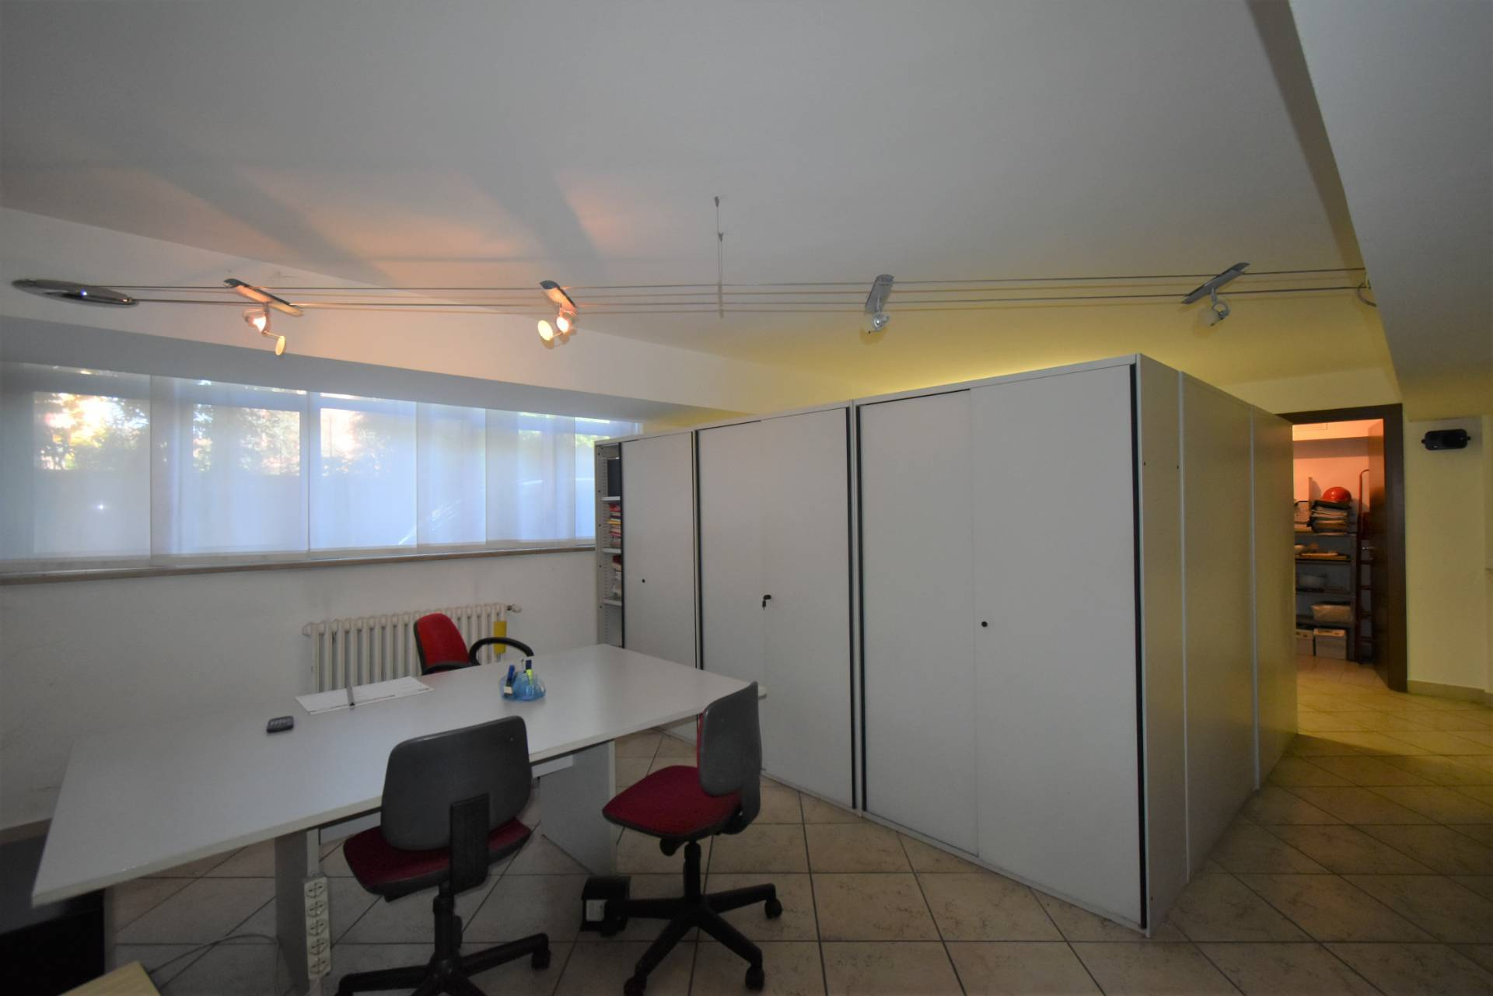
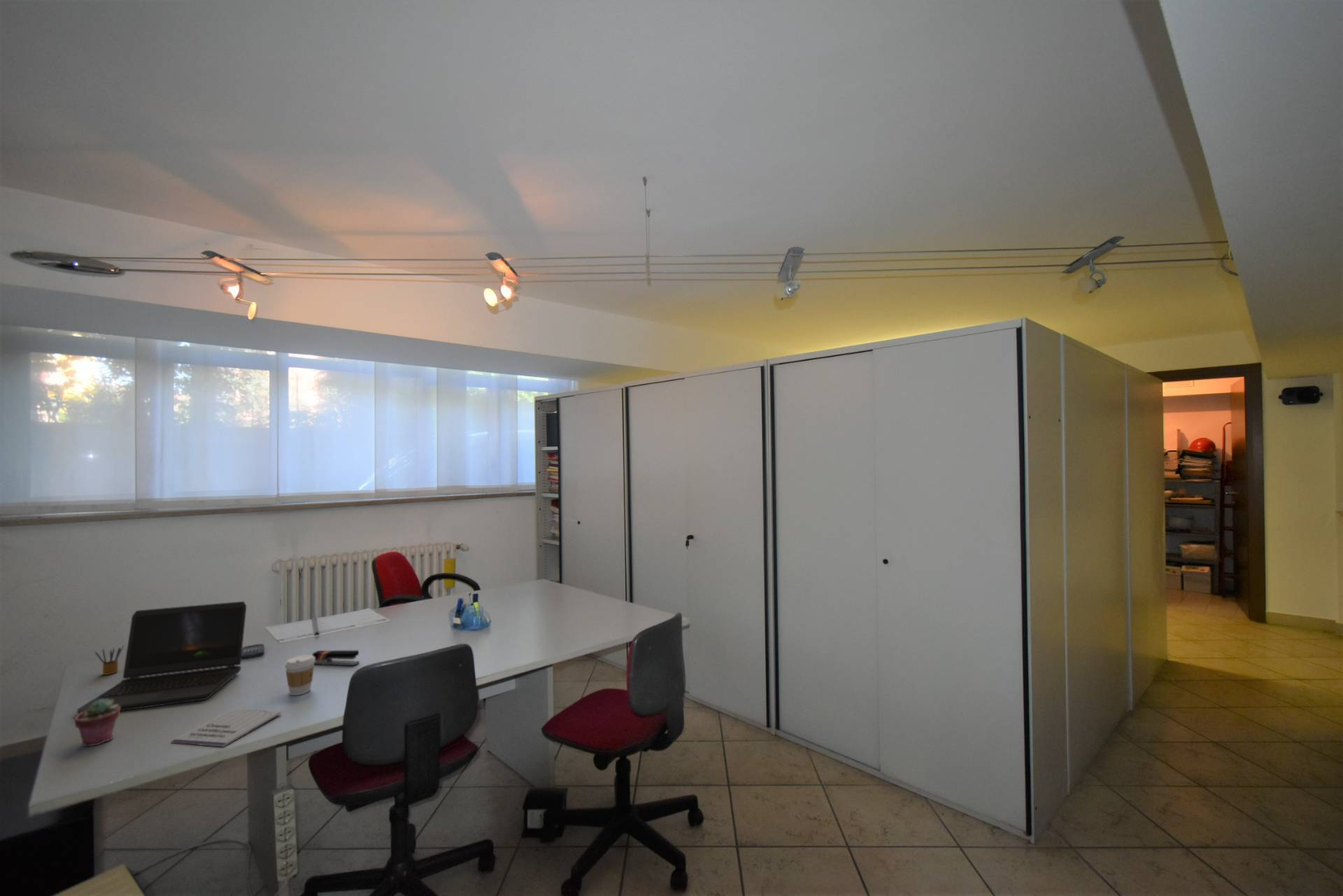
+ stapler (335, 657)
+ potted succulent (98, 720)
+ pencil box (110, 660)
+ coffee cup (300, 674)
+ notebook (228, 726)
+ laptop computer (169, 653)
